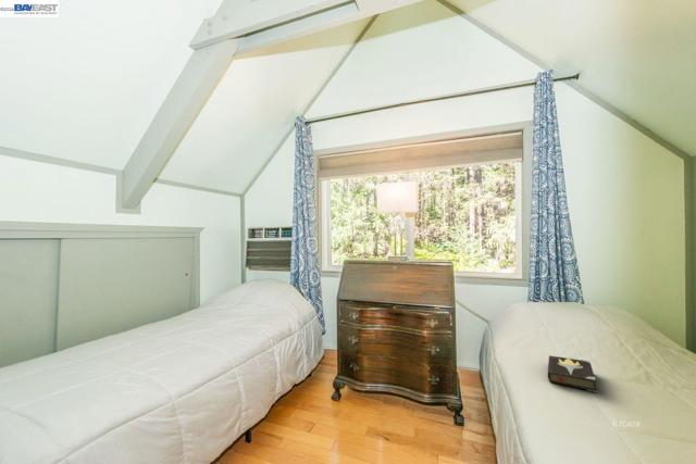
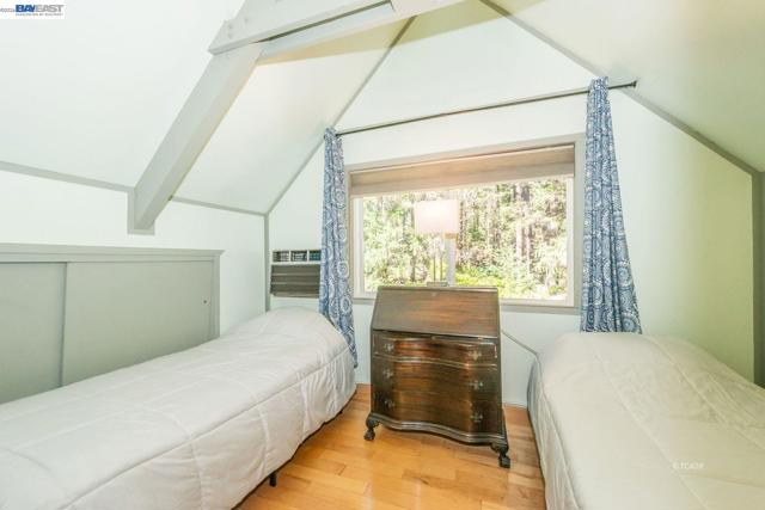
- hardback book (570, 371)
